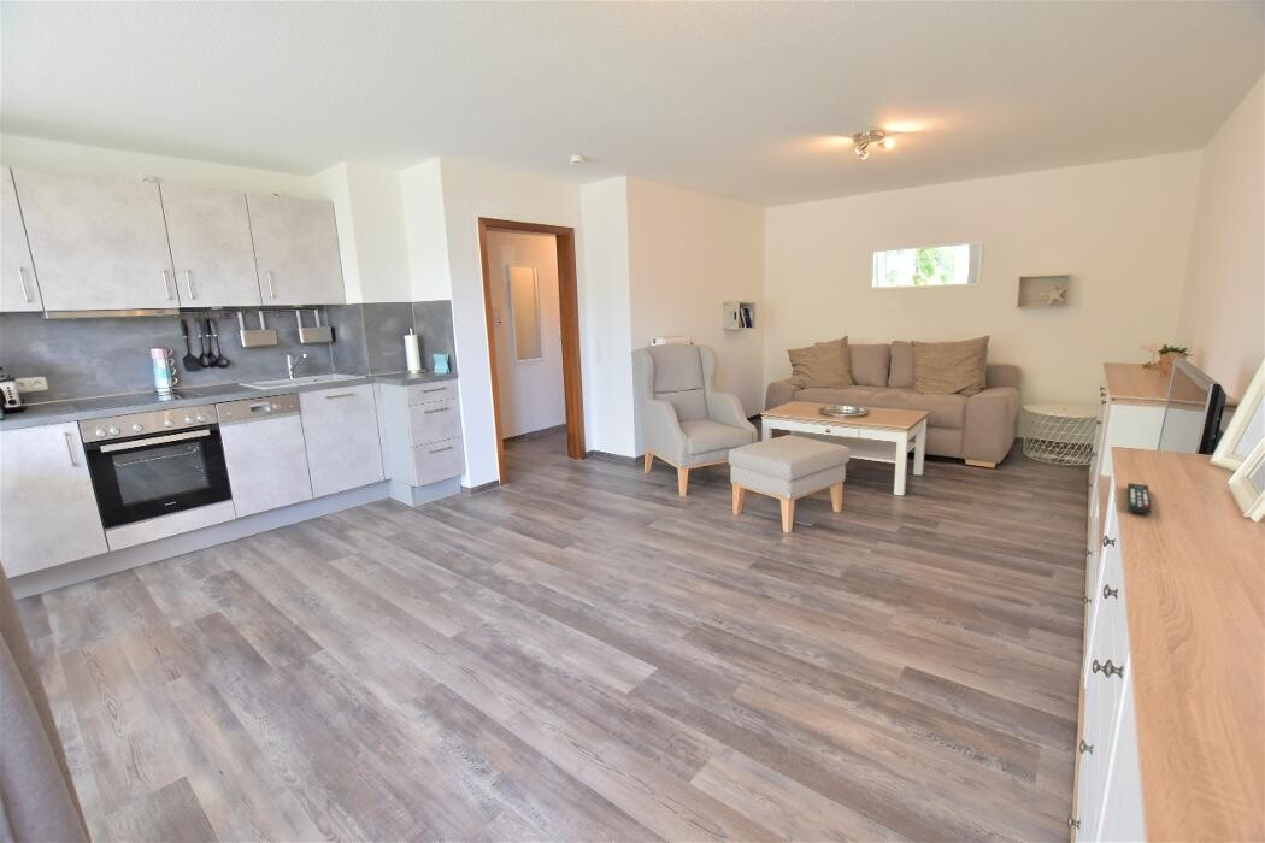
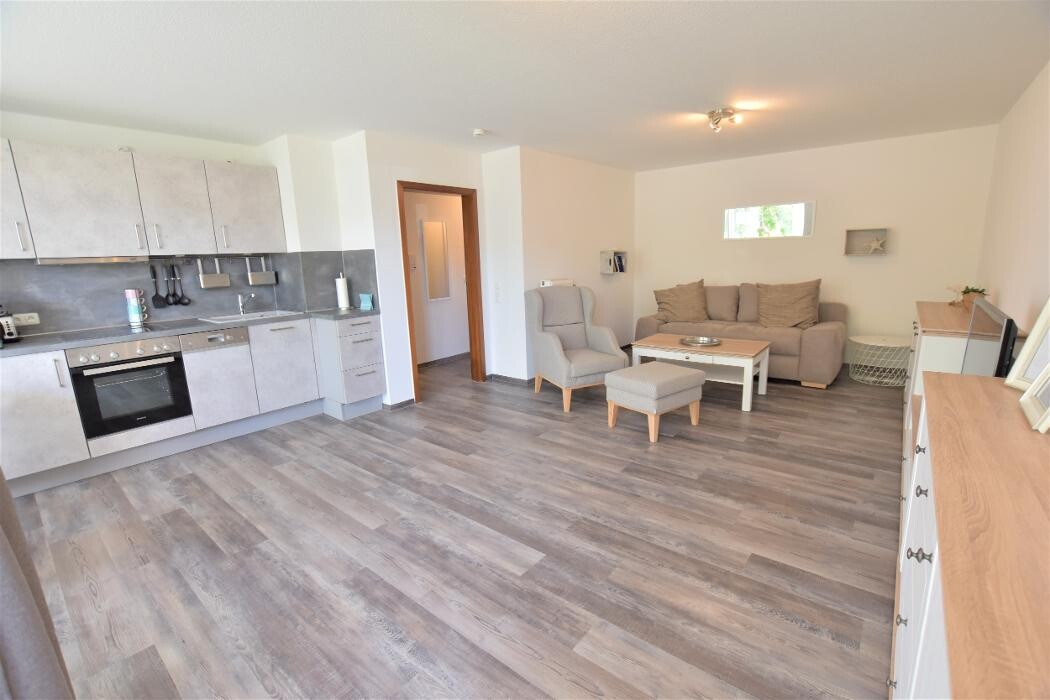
- remote control (1138, 497)
